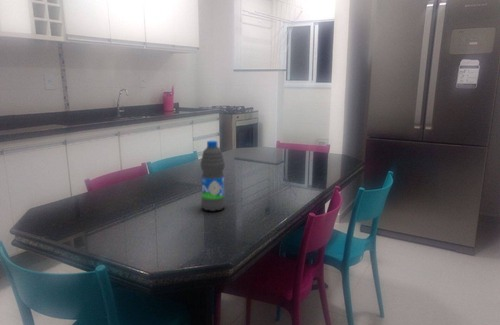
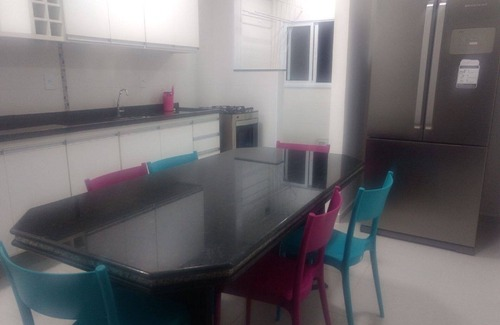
- water bottle (212, 175)
